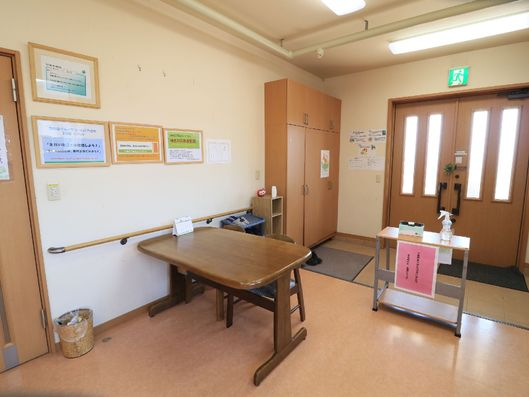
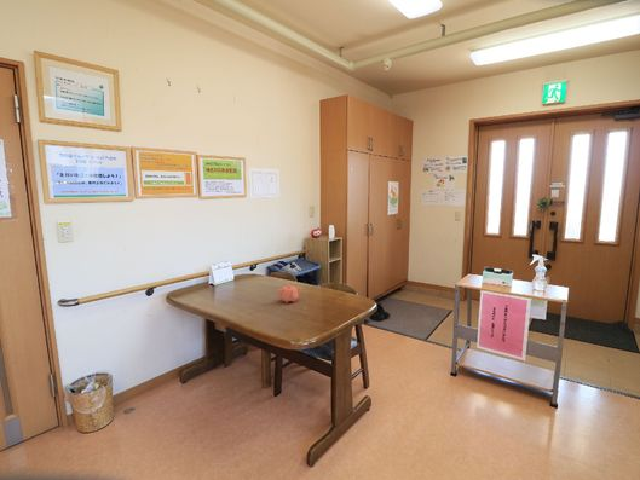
+ teapot (289, 293)
